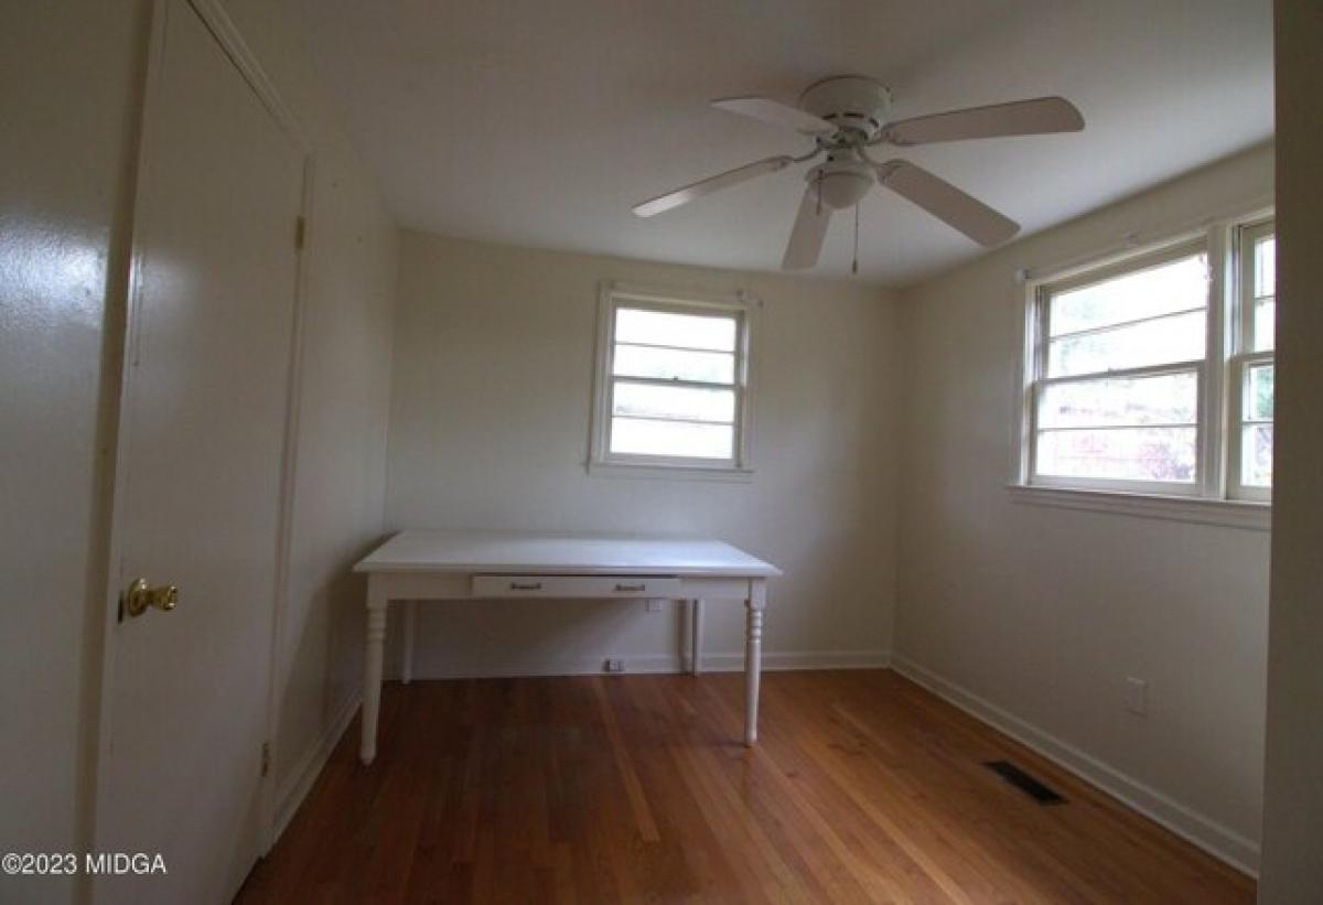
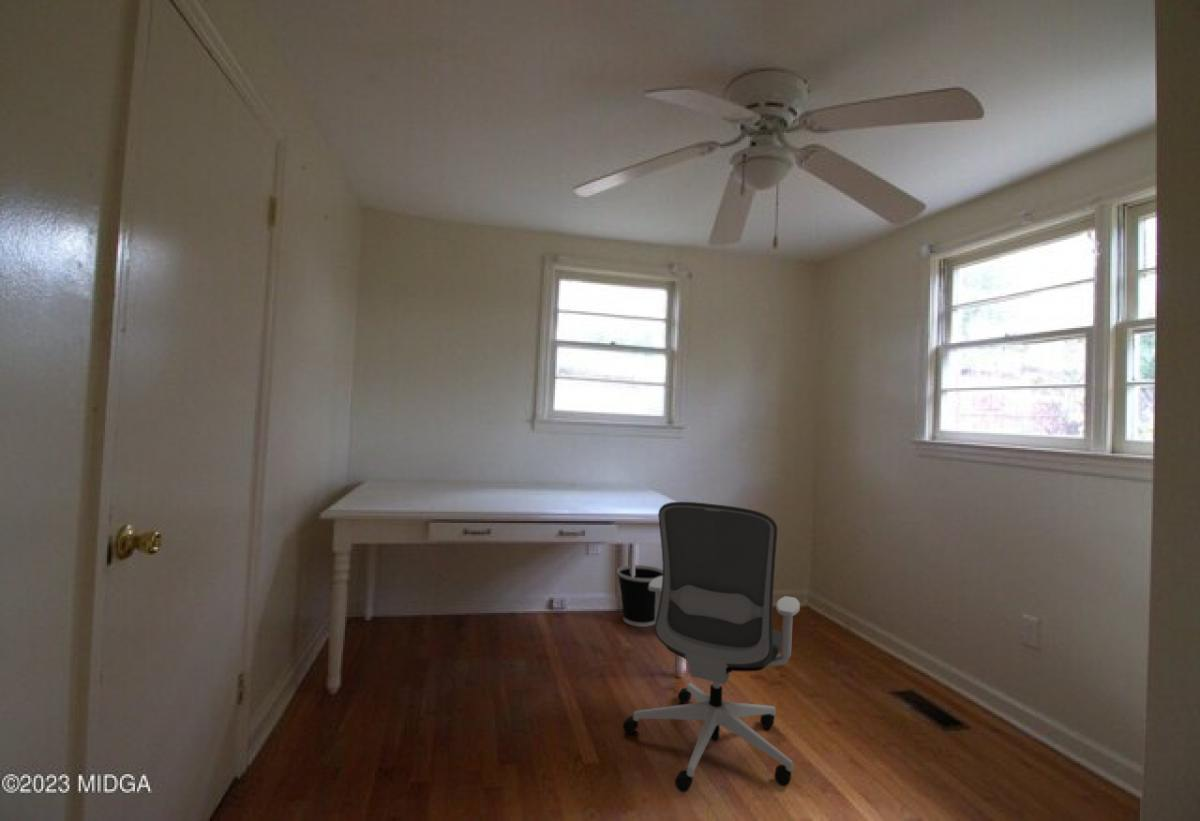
+ office chair (711, 621)
+ wastebasket (640, 596)
